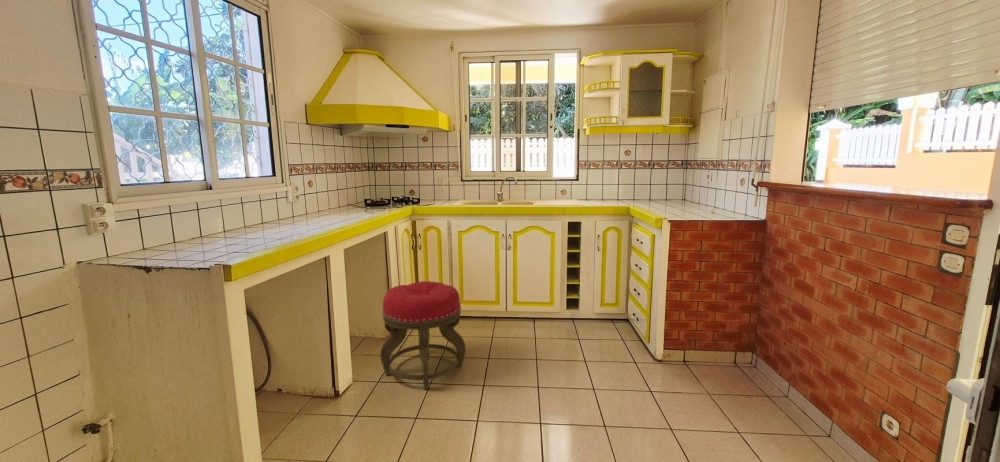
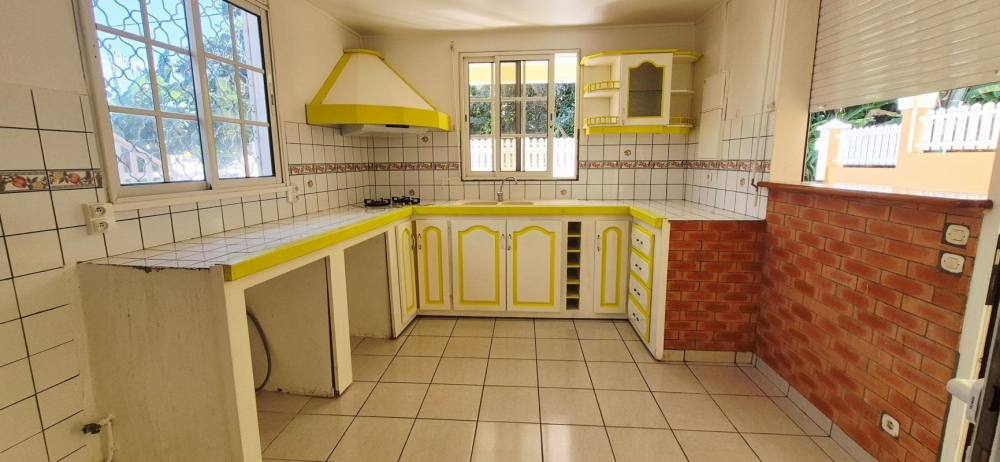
- stool (423, 329)
